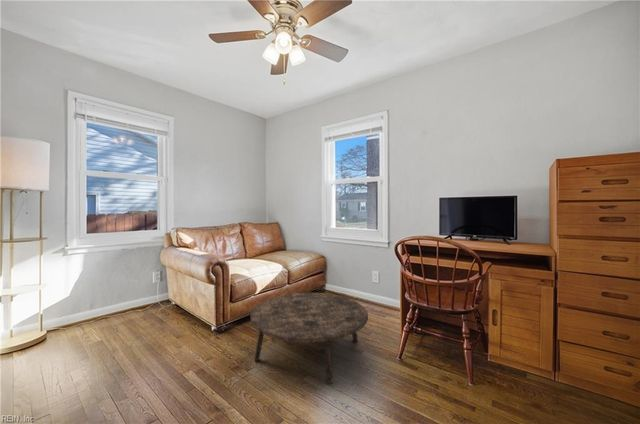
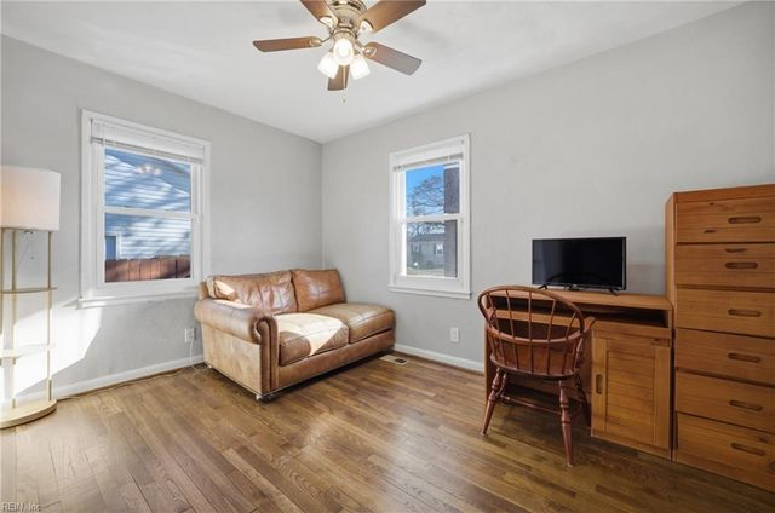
- coffee table (309, 330)
